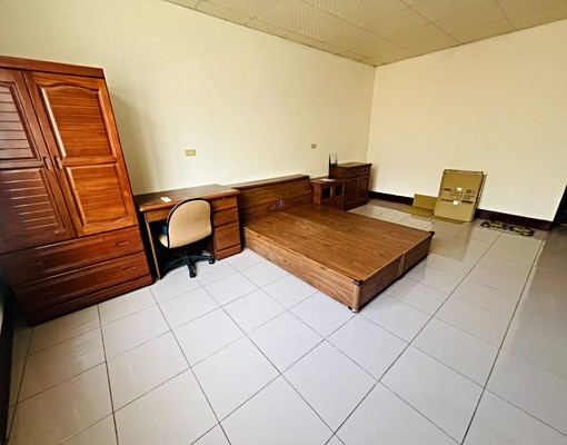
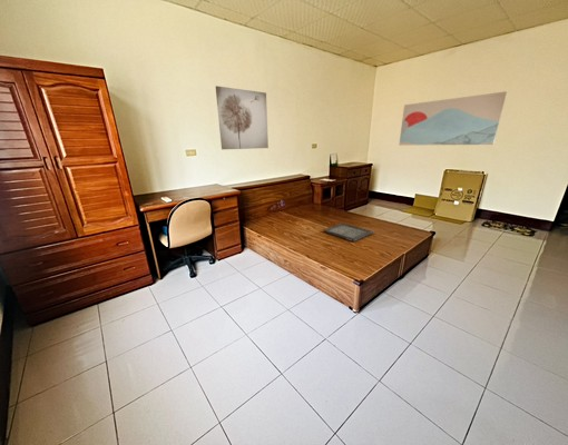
+ serving tray (347, 230)
+ wall art (244, 120)
+ wall art (444, 122)
